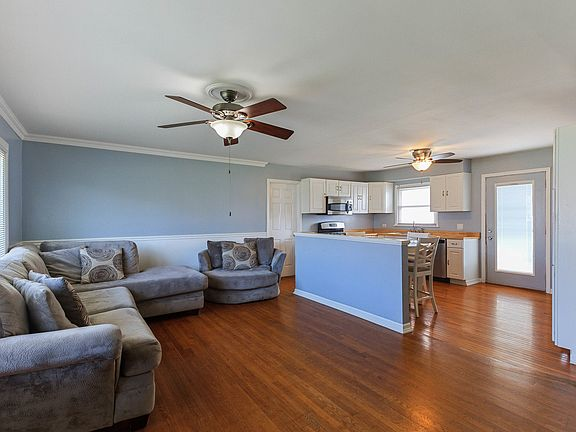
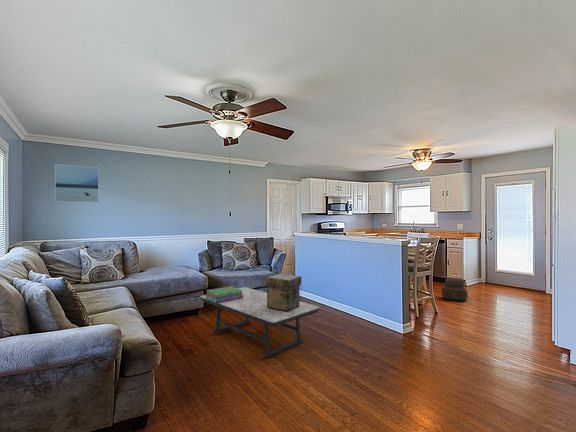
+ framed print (77, 184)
+ satchel (454, 288)
+ decorative box (283, 291)
+ coffee table (256, 319)
+ stack of books (224, 294)
